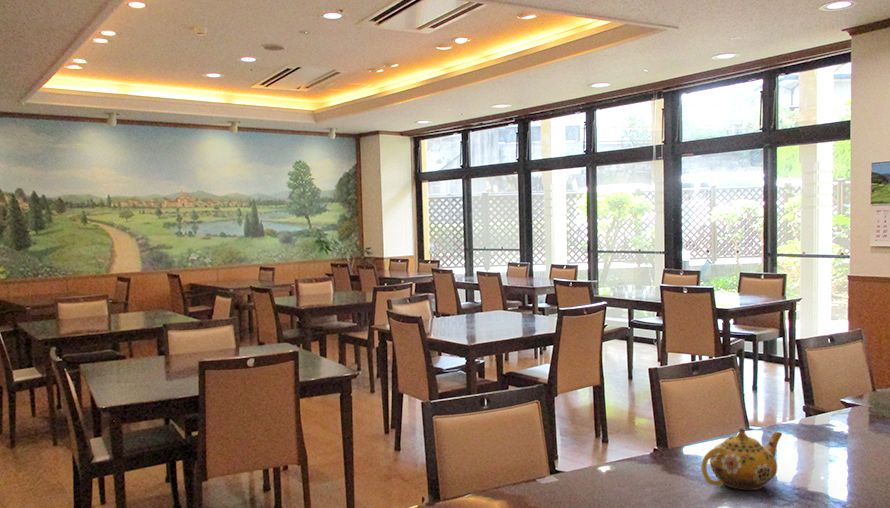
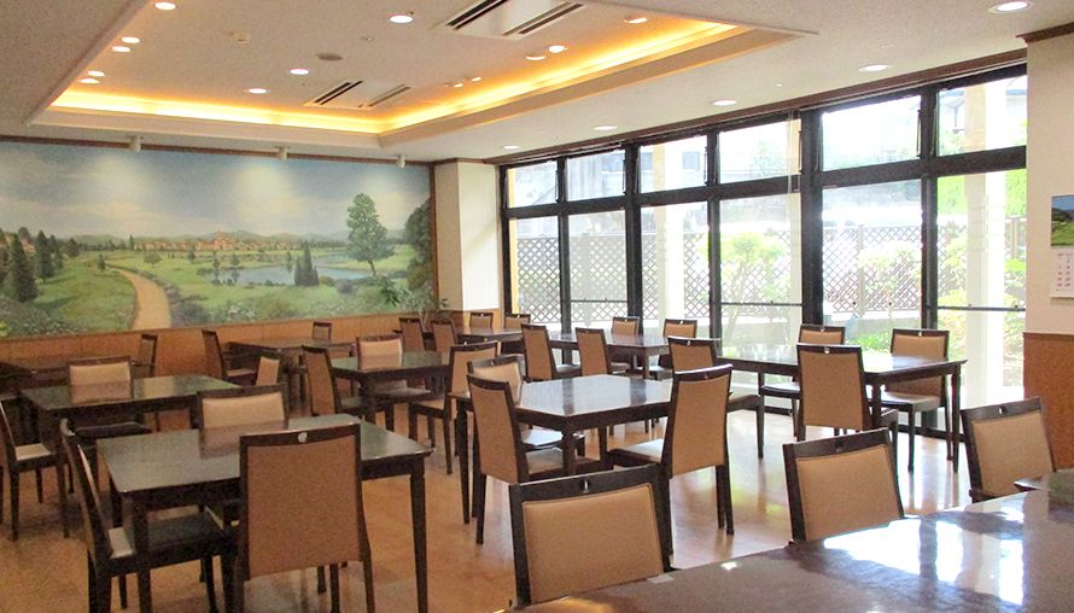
- teapot (743, 455)
